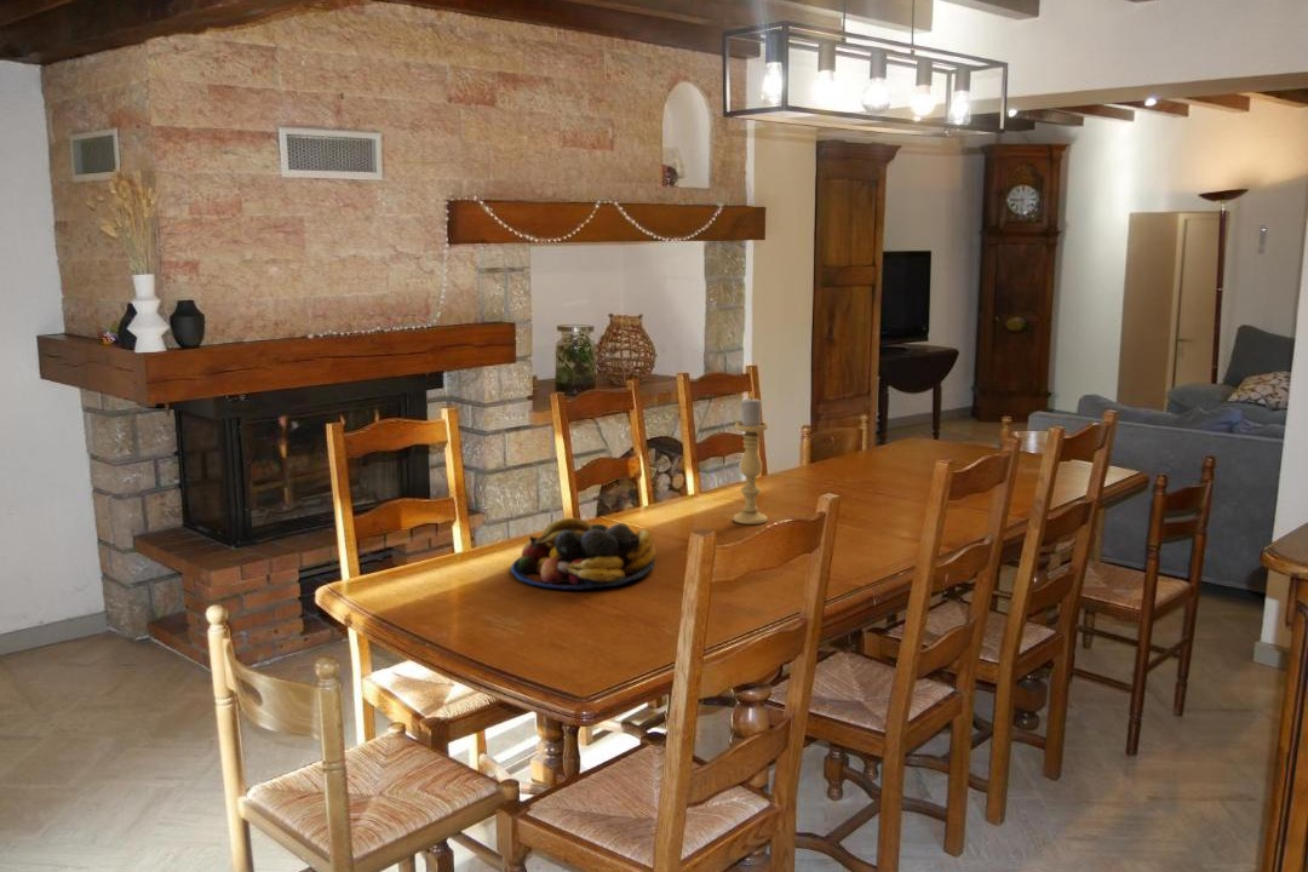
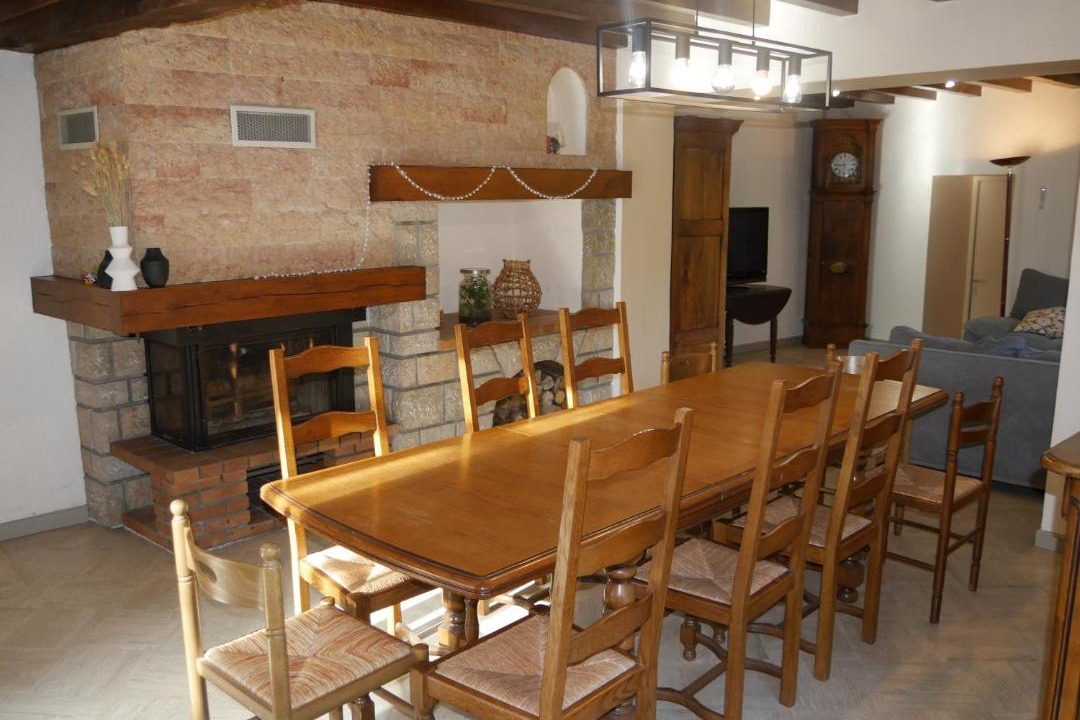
- fruit bowl (581, 543)
- candle holder (751, 459)
